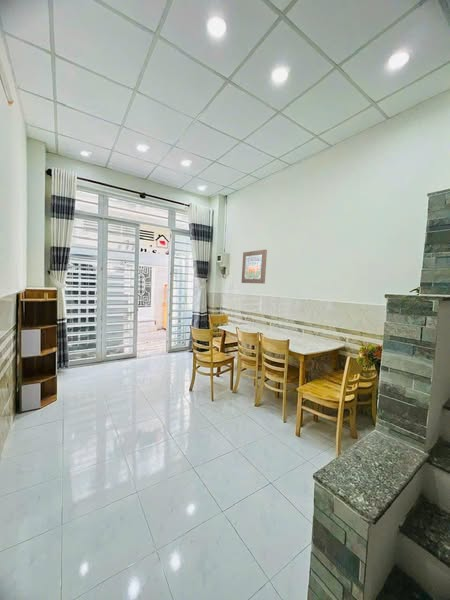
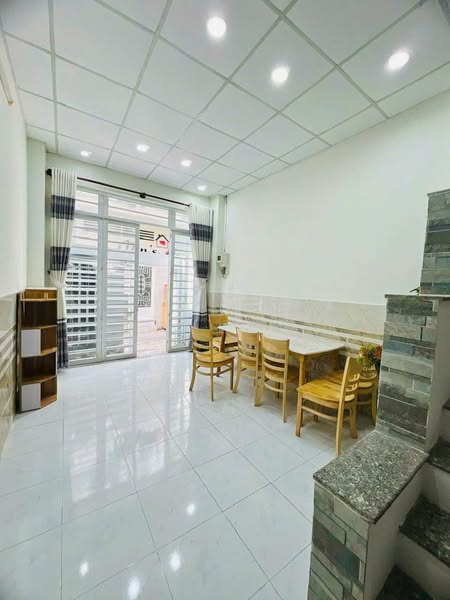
- wall art (253, 267)
